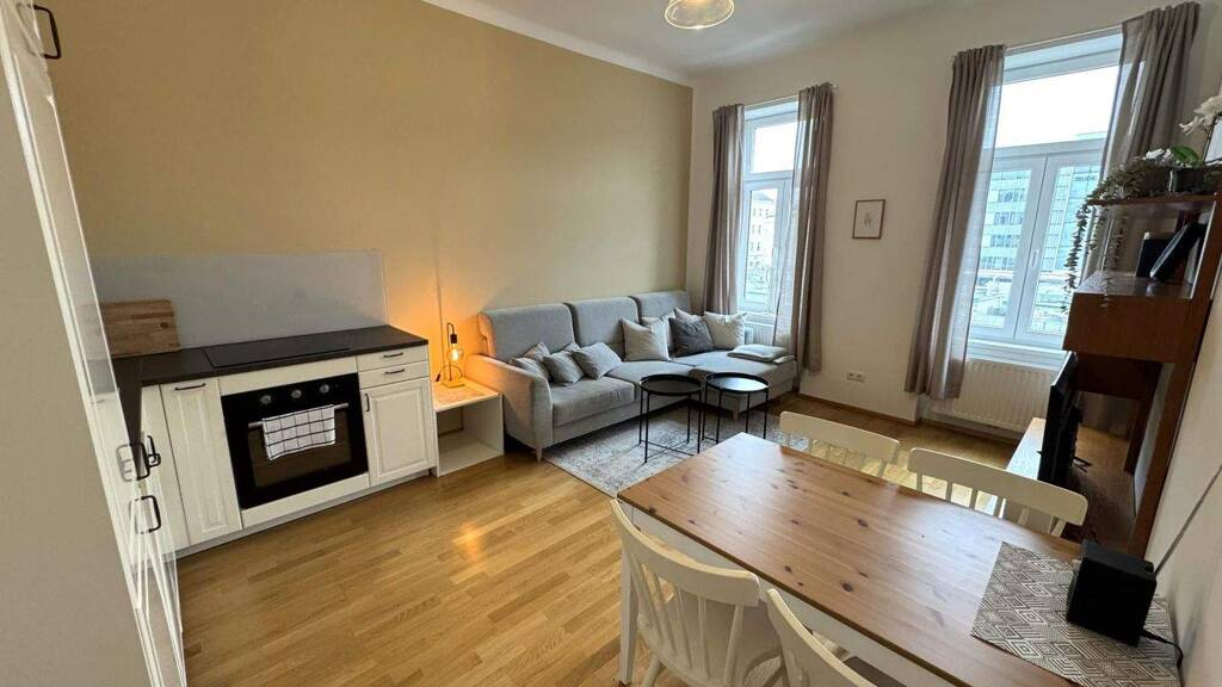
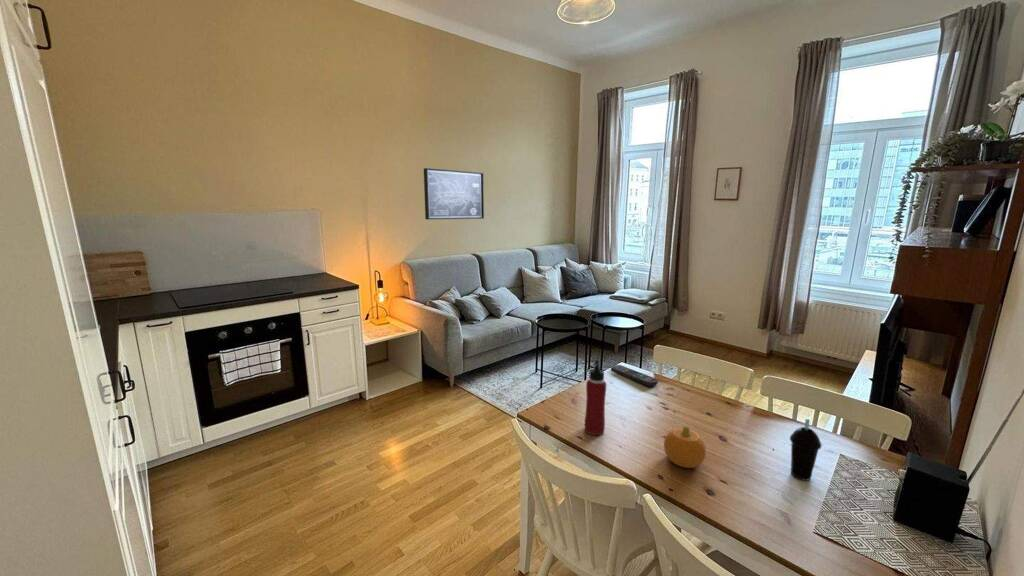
+ fruit (685, 443)
+ wall art (455, 195)
+ water bottle (595, 396)
+ cup (804, 447)
+ remote control (633, 374)
